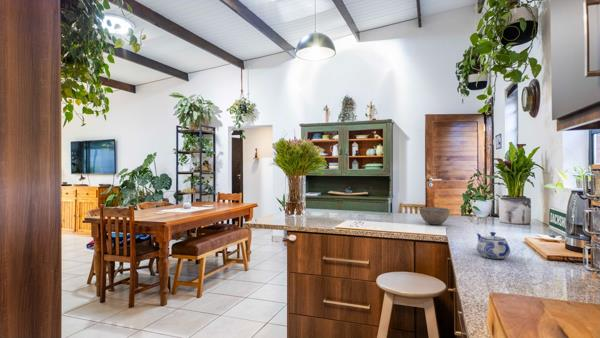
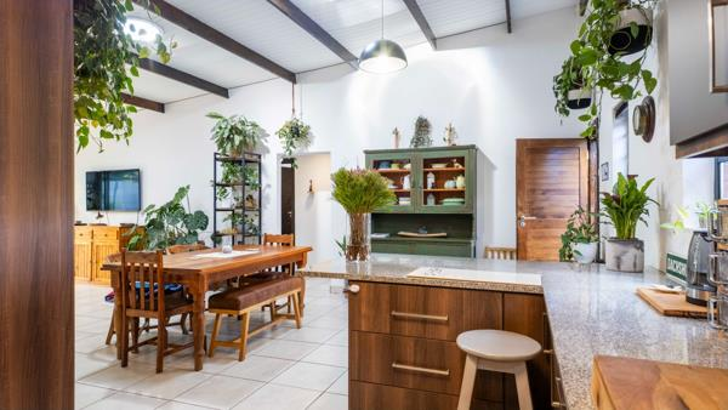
- bowl (434, 216)
- teapot (491, 243)
